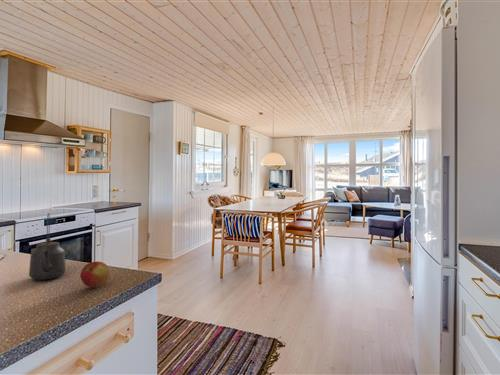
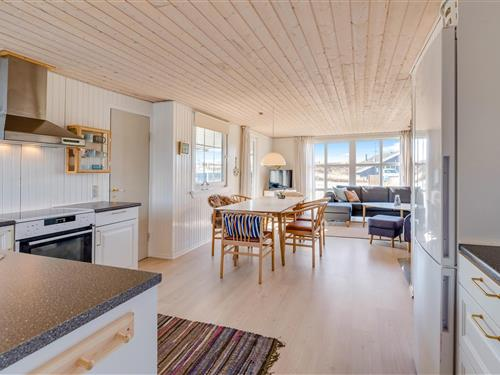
- kettle (47, 245)
- apple (95, 274)
